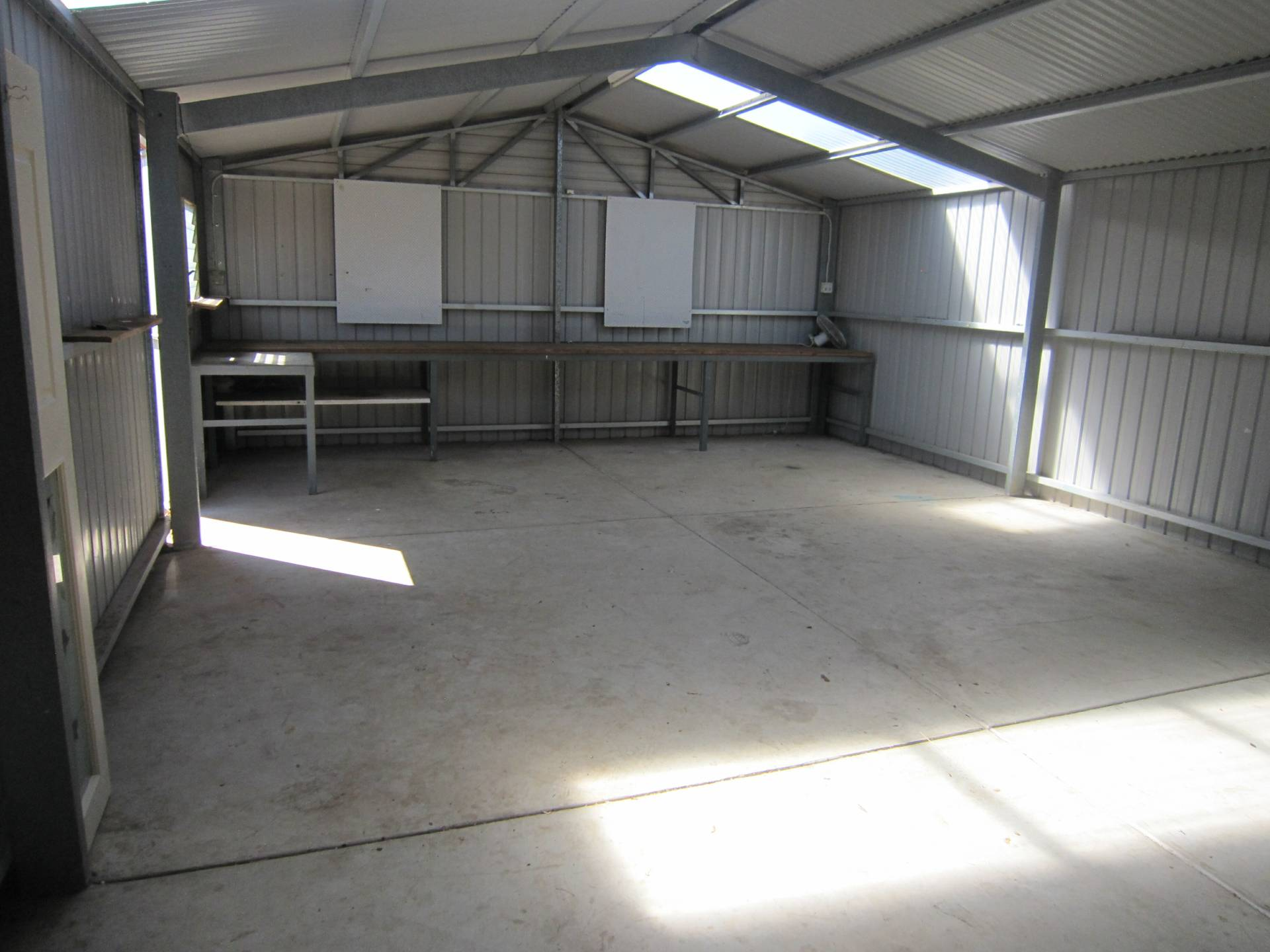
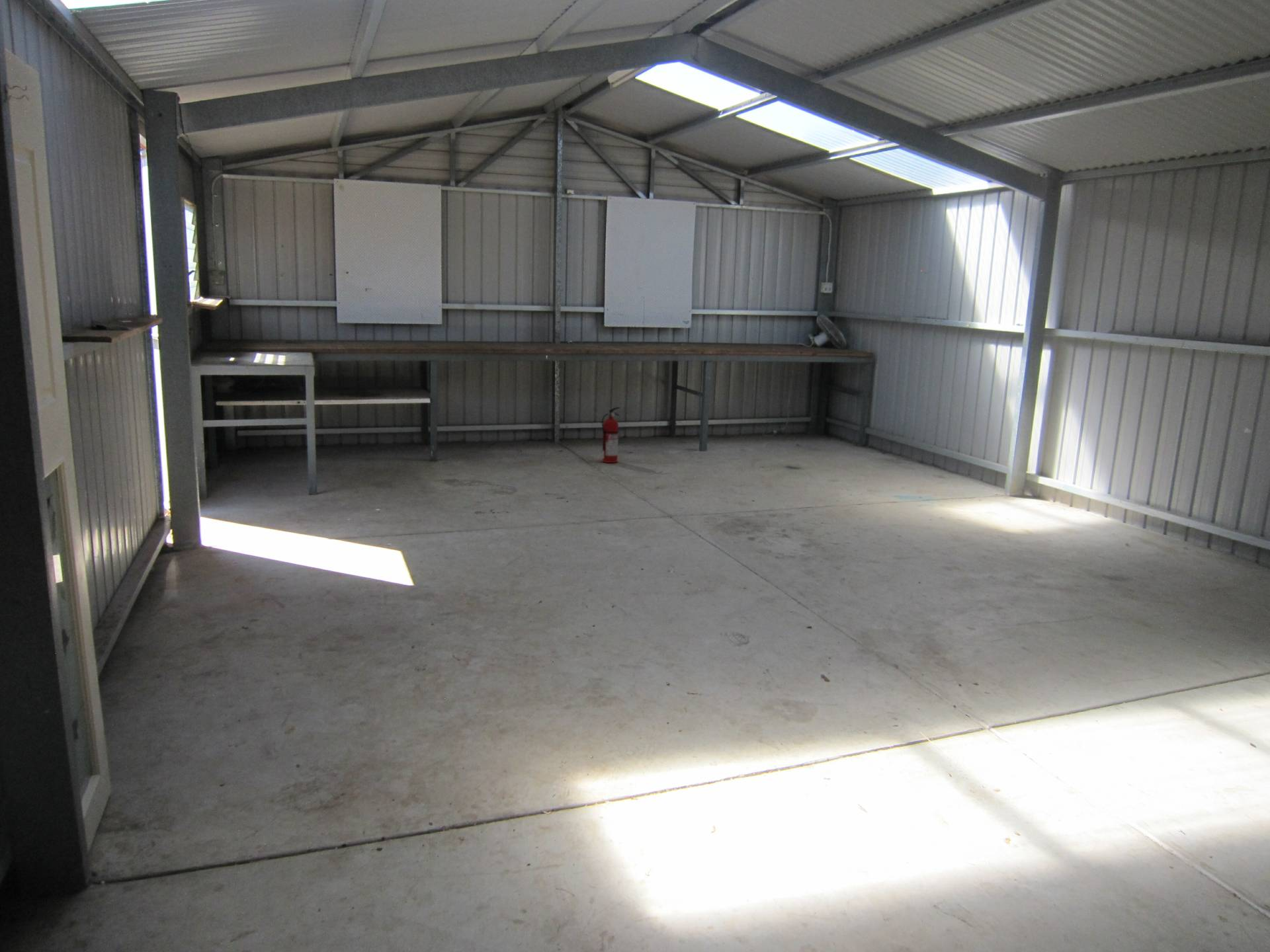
+ fire extinguisher (610, 434)
